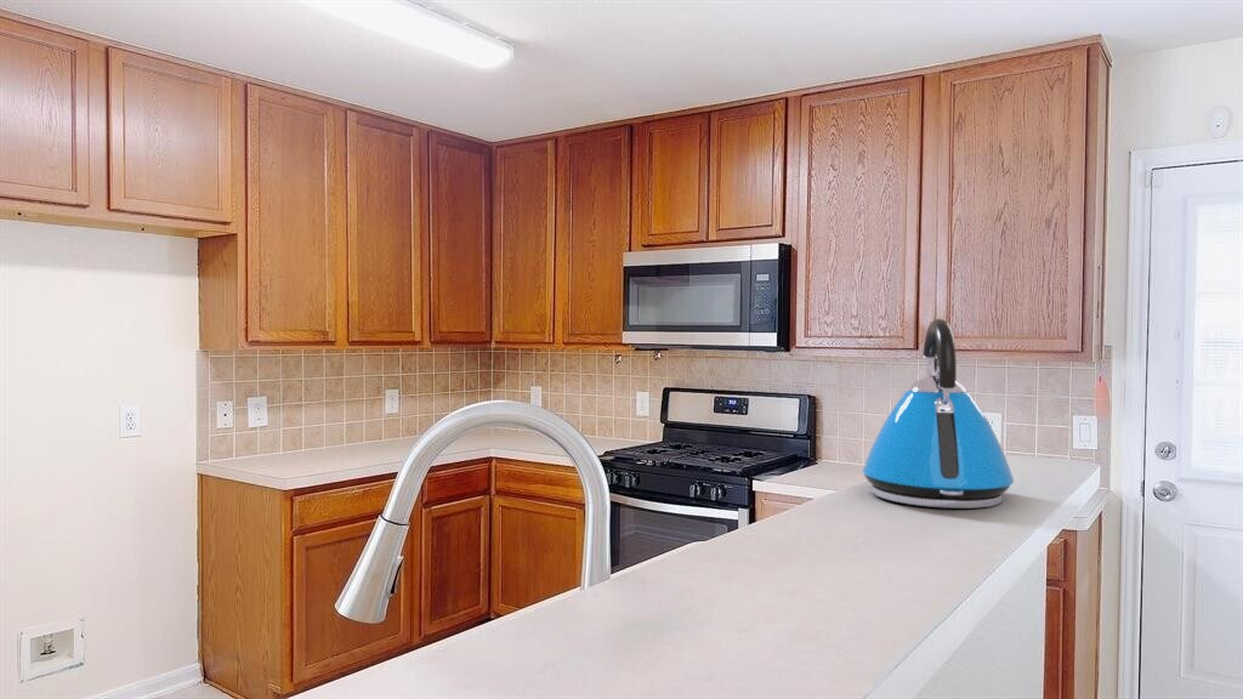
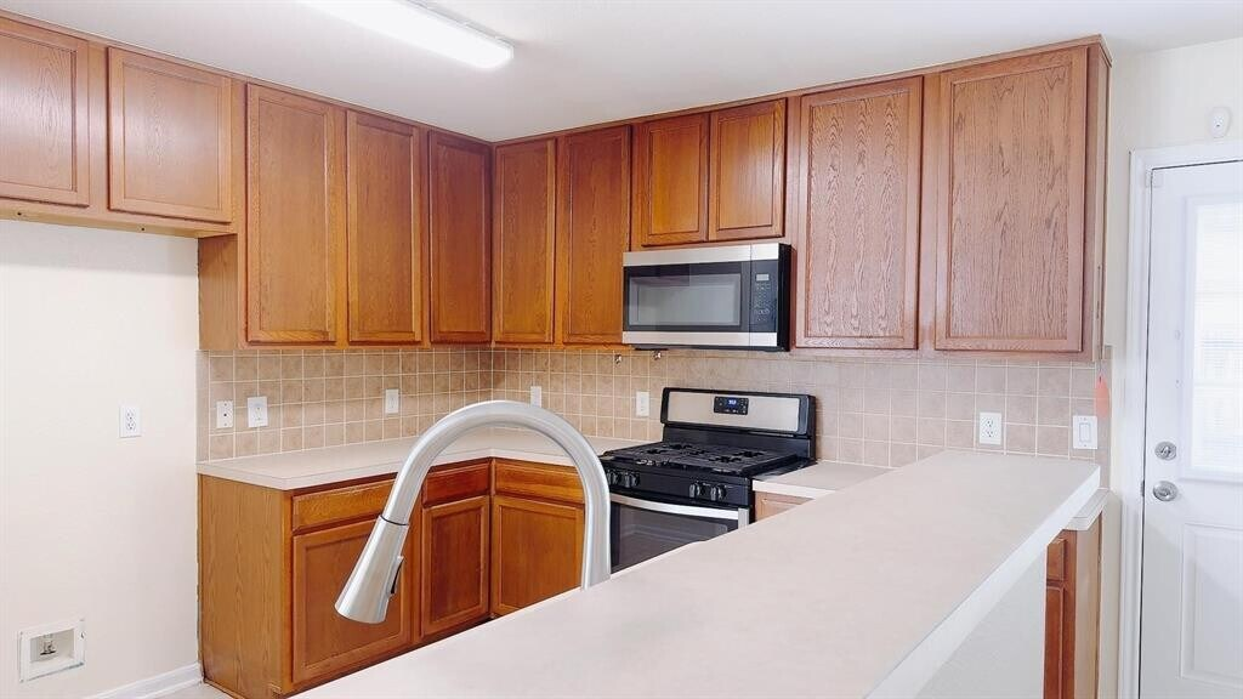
- kettle (937, 408)
